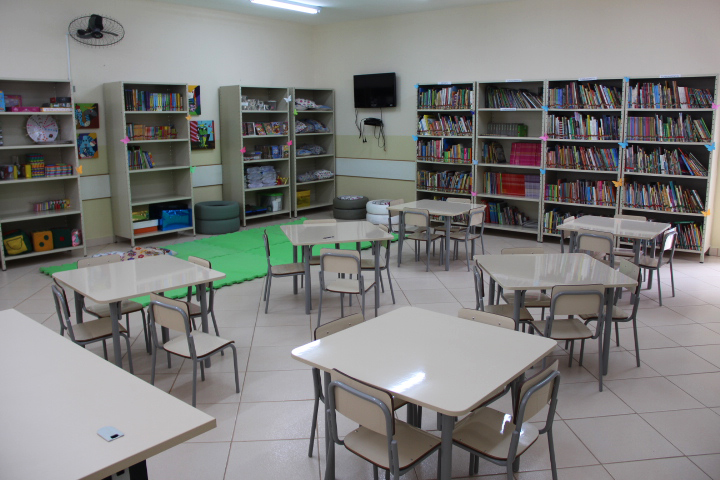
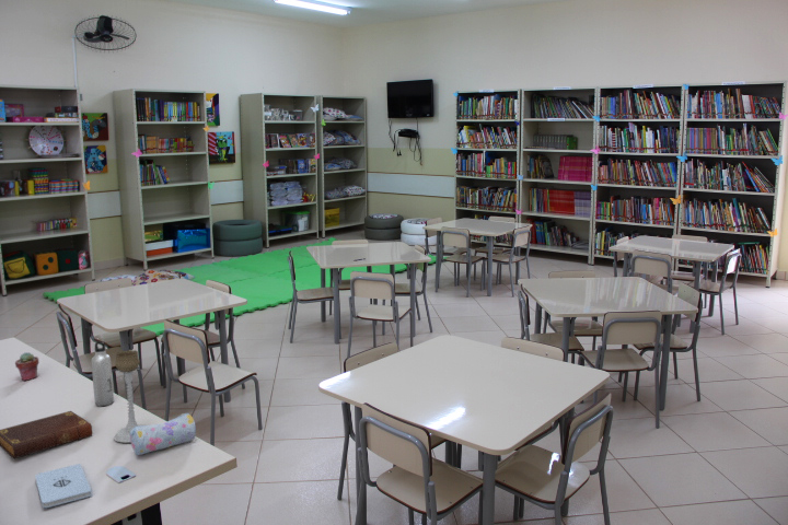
+ potted succulent (27, 364)
+ candle holder (129, 394)
+ pencil case (163, 433)
+ book (44, 433)
+ water bottle (102, 372)
+ notepad (62, 485)
